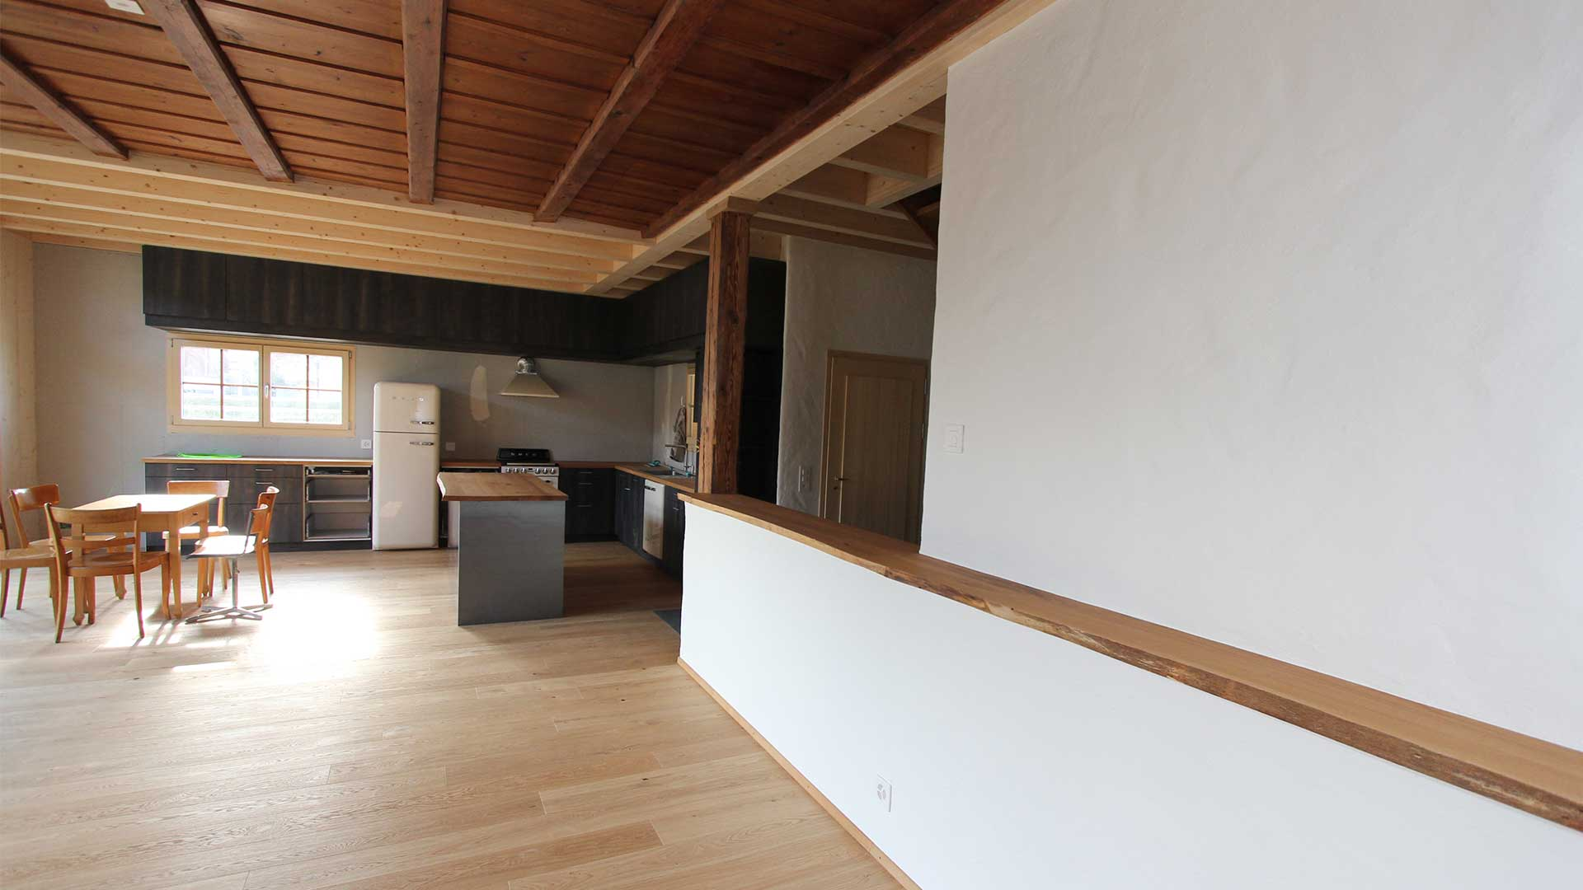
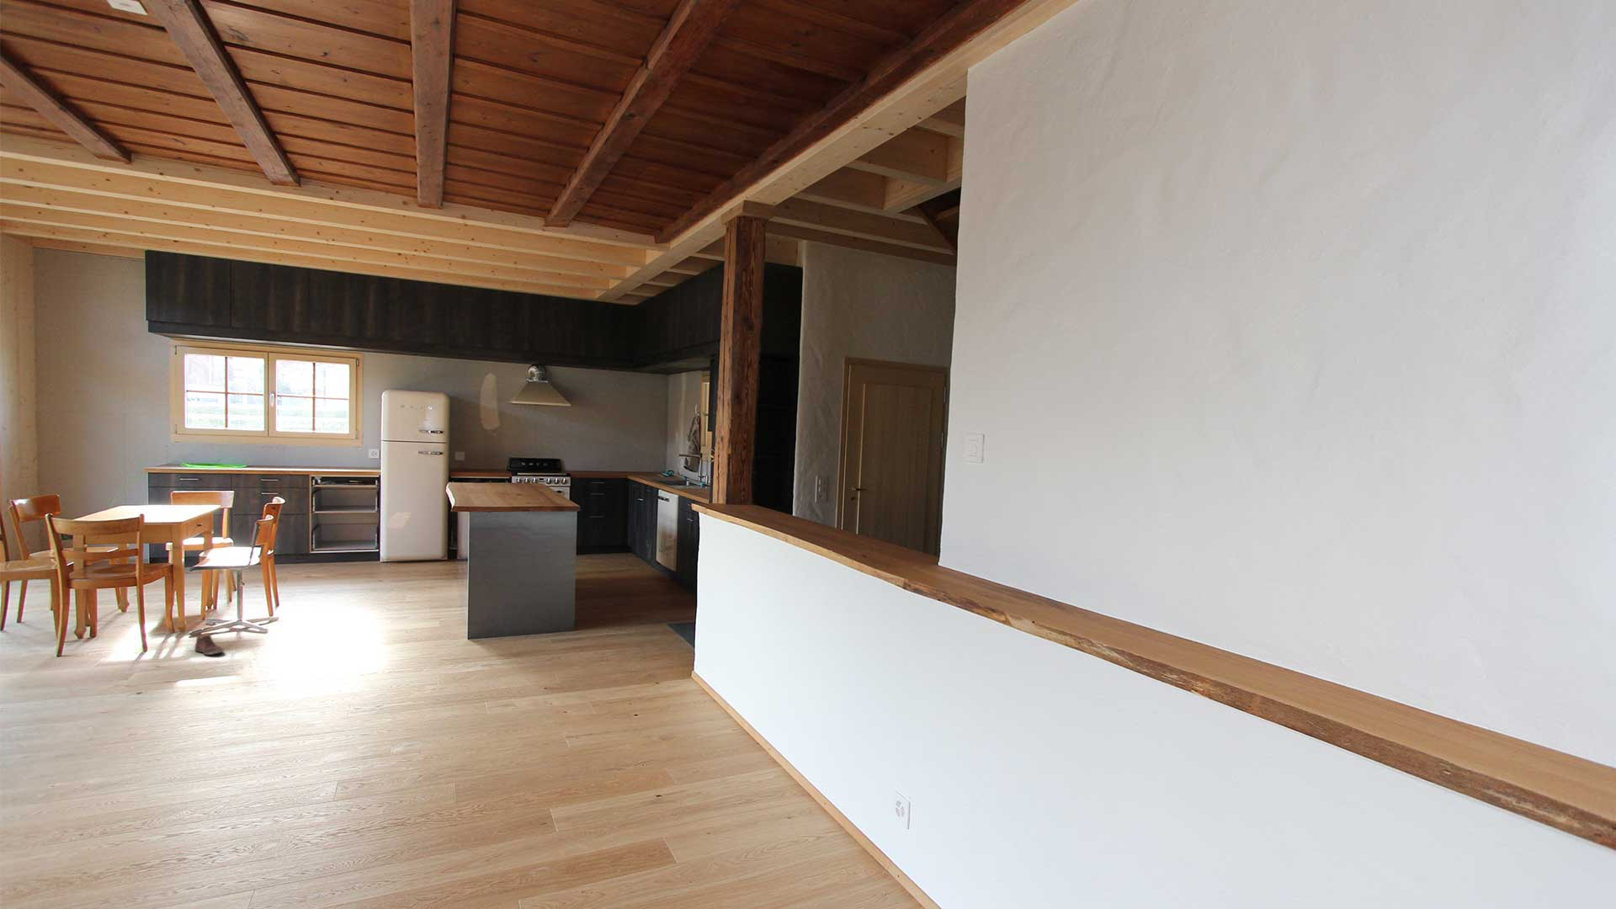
+ shoe (210, 644)
